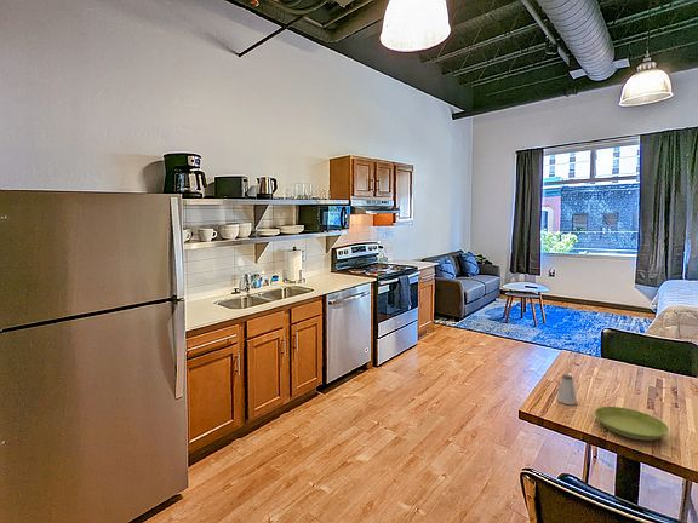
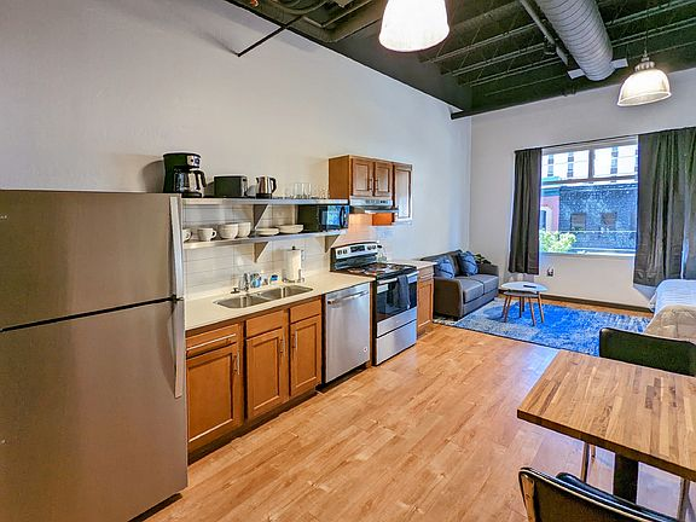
- saucer (629, 424)
- saltshaker (566, 387)
